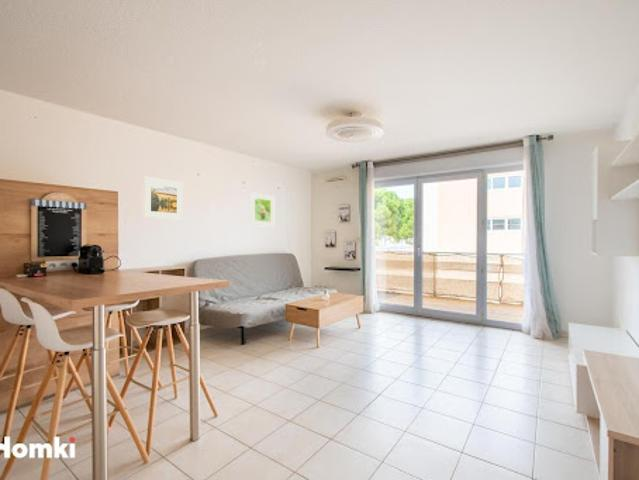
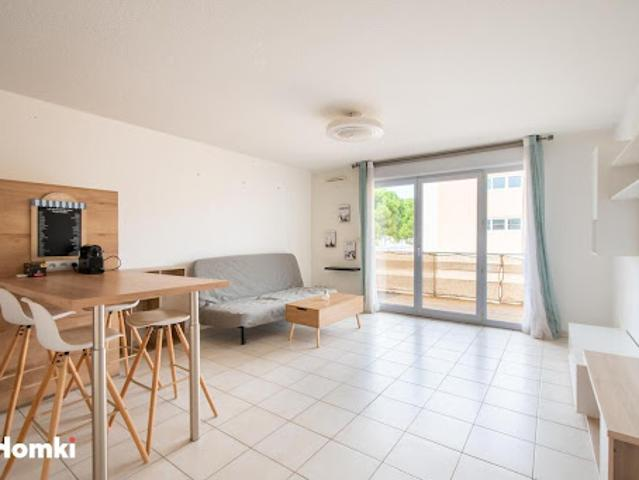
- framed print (164, 199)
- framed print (262, 210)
